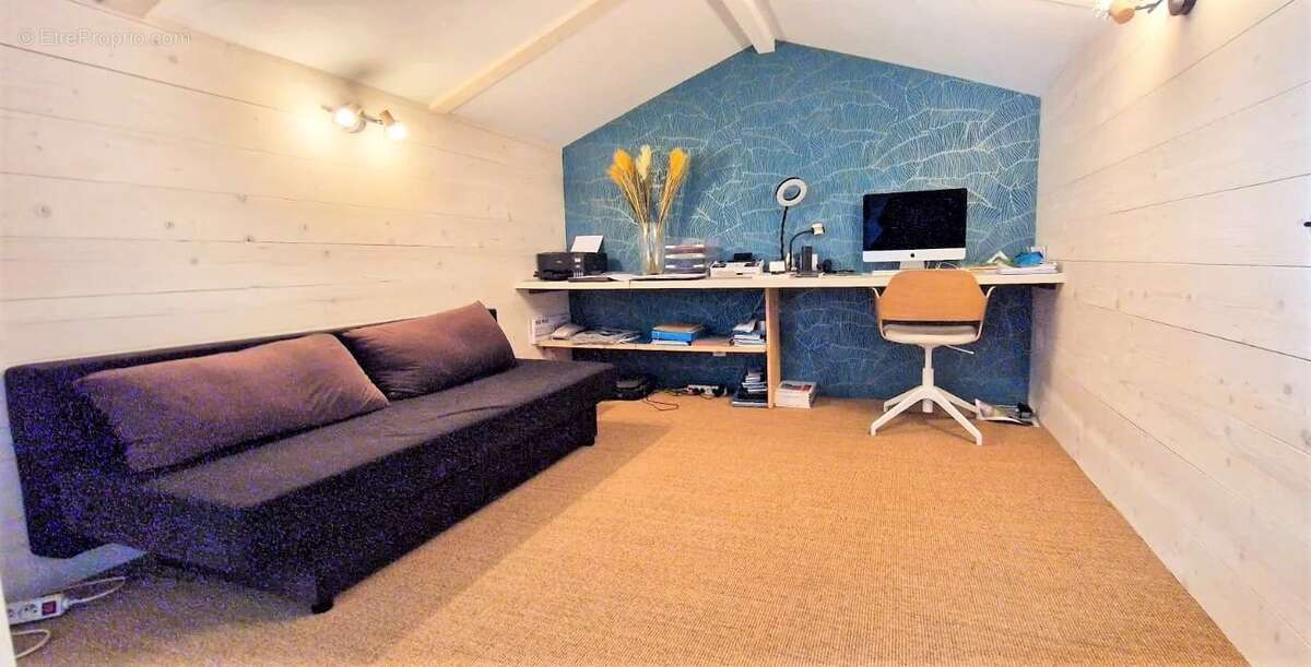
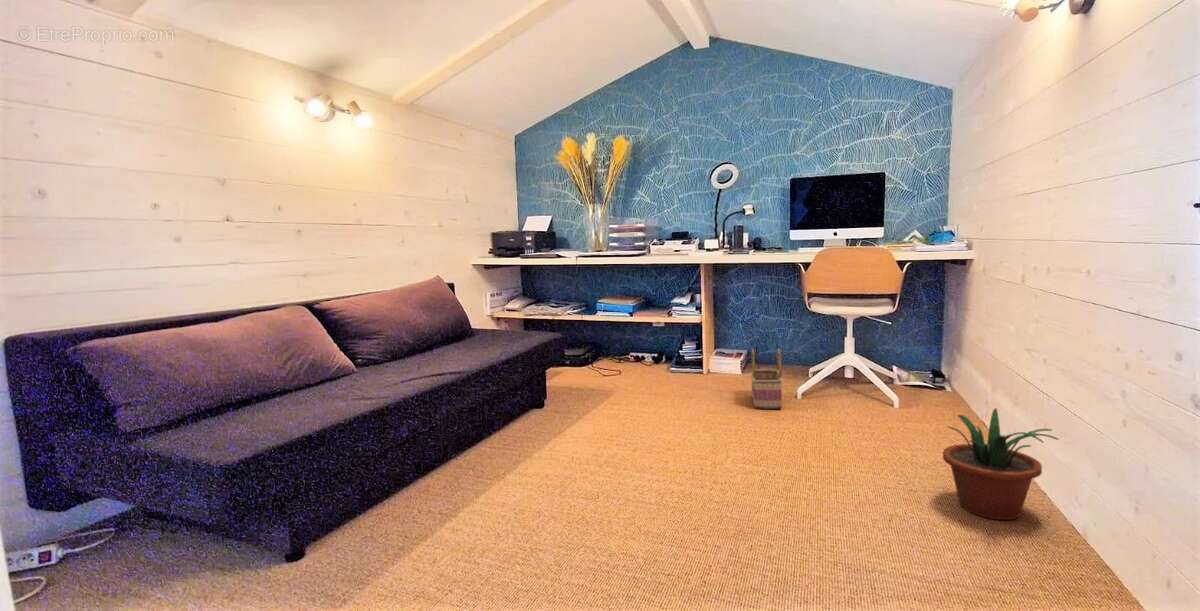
+ potted plant (999, 464)
+ basket (766, 375)
